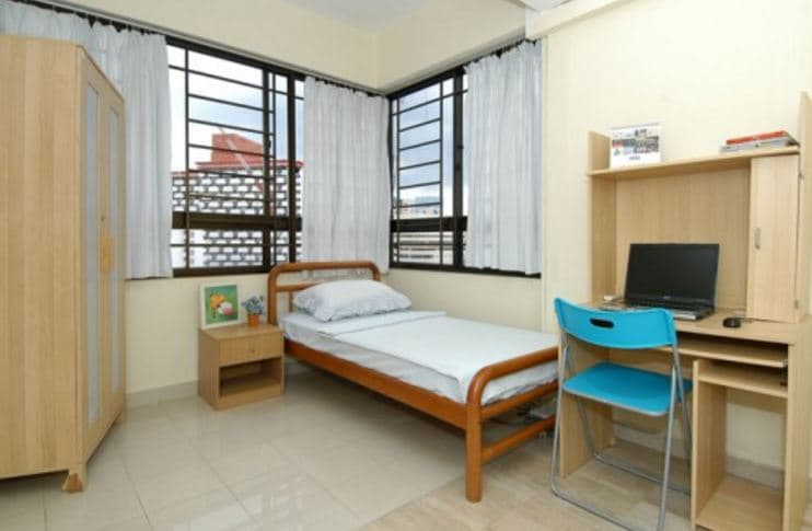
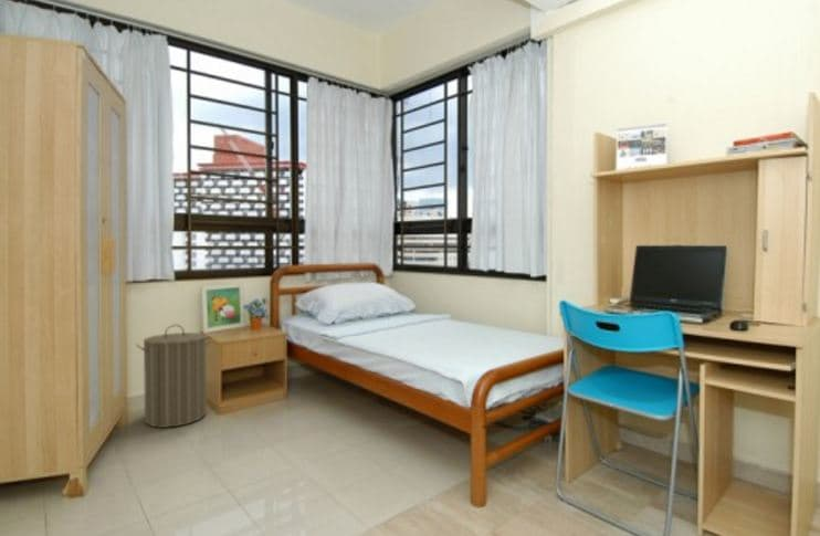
+ laundry hamper (176, 370)
